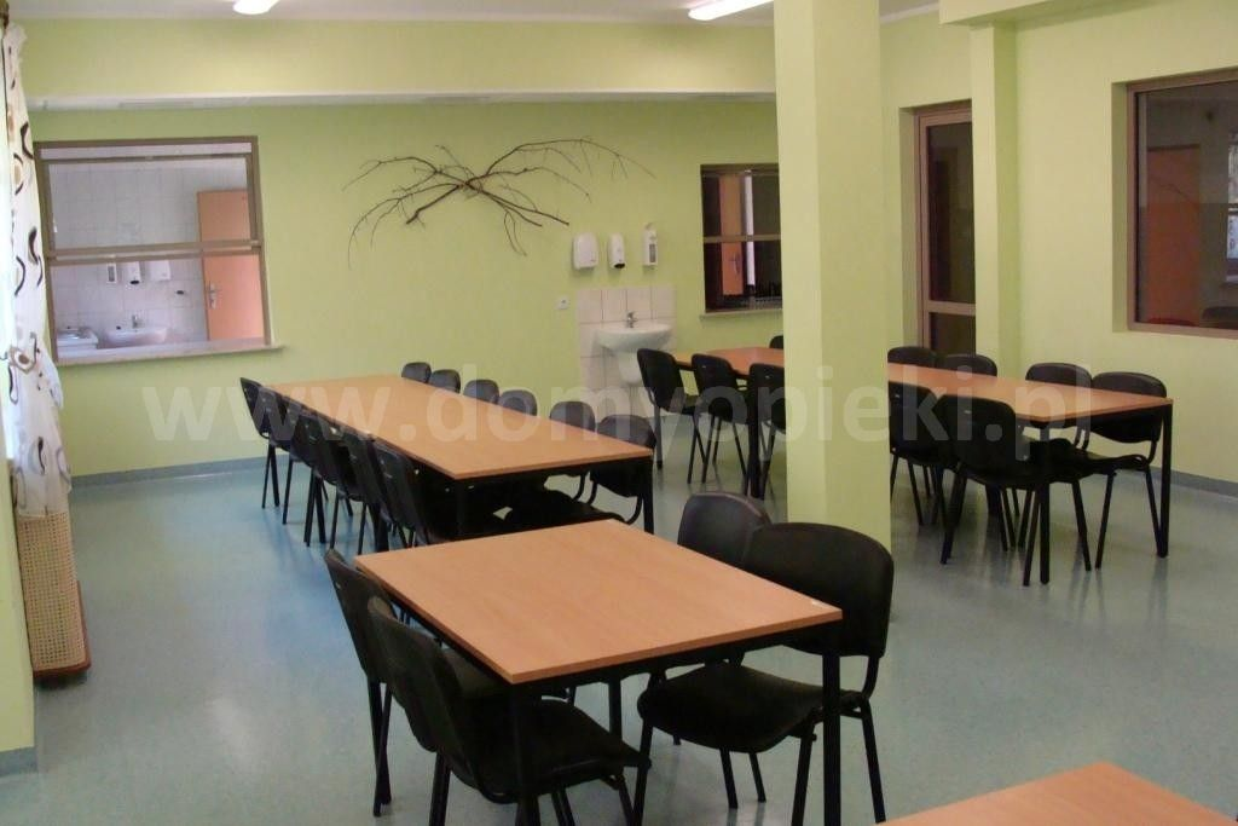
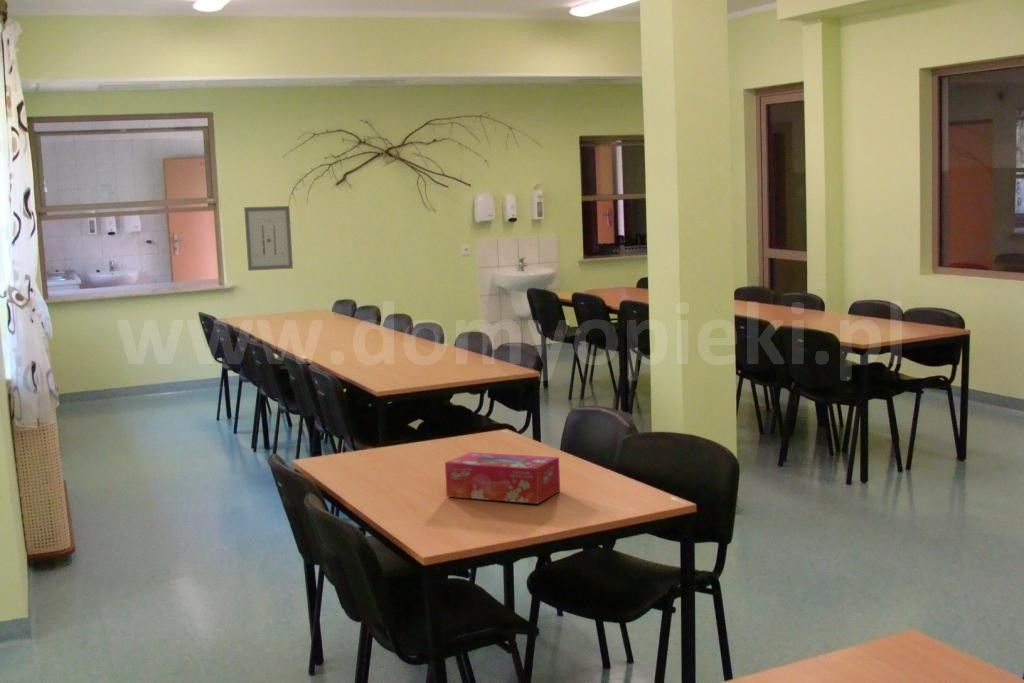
+ tissue box (502, 476)
+ wall art (268, 238)
